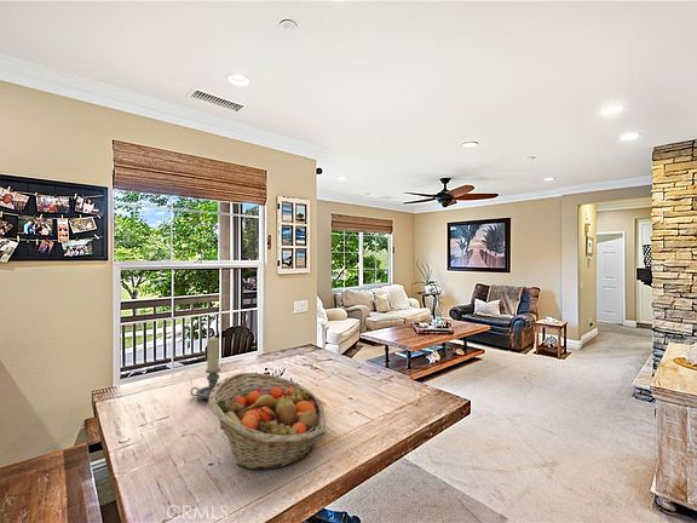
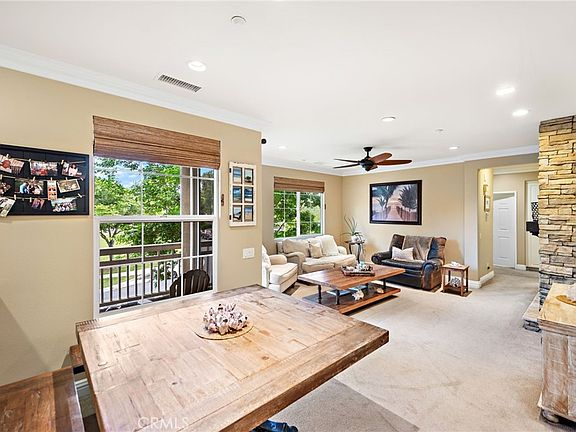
- fruit basket (270, 413)
- candle holder (209, 366)
